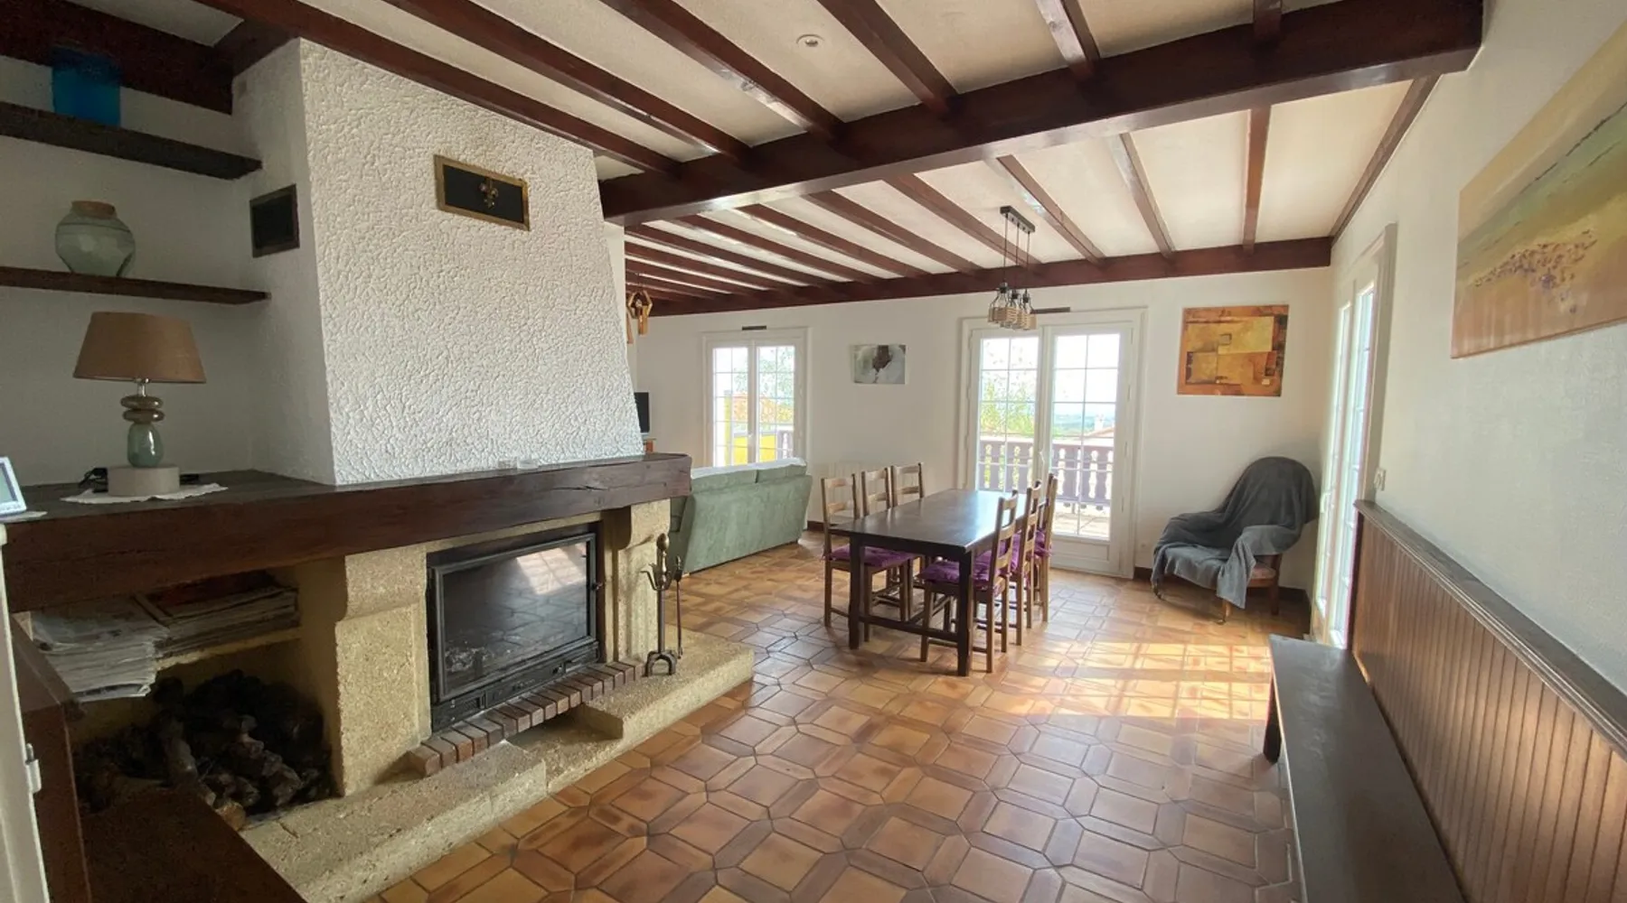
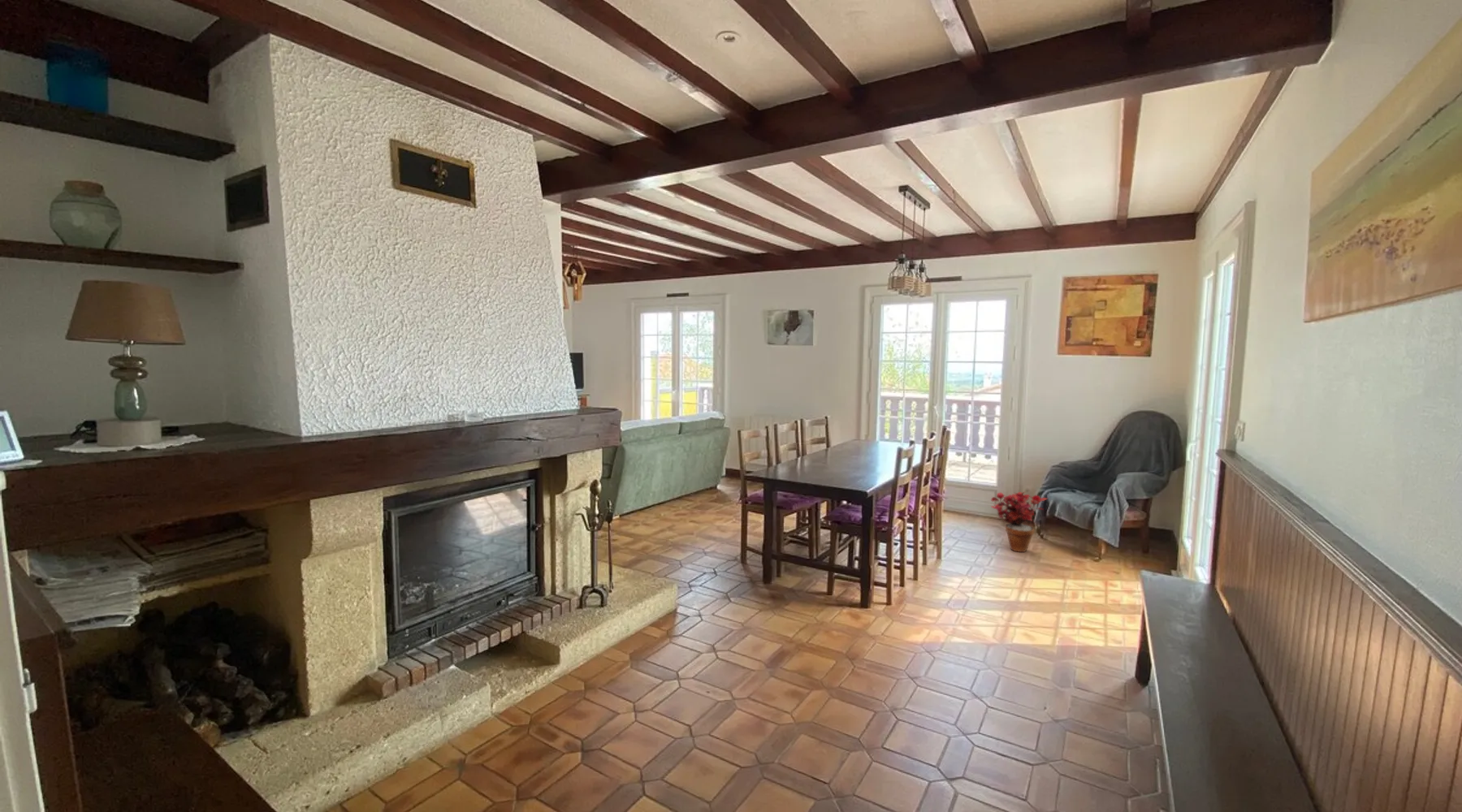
+ potted plant (1016, 520)
